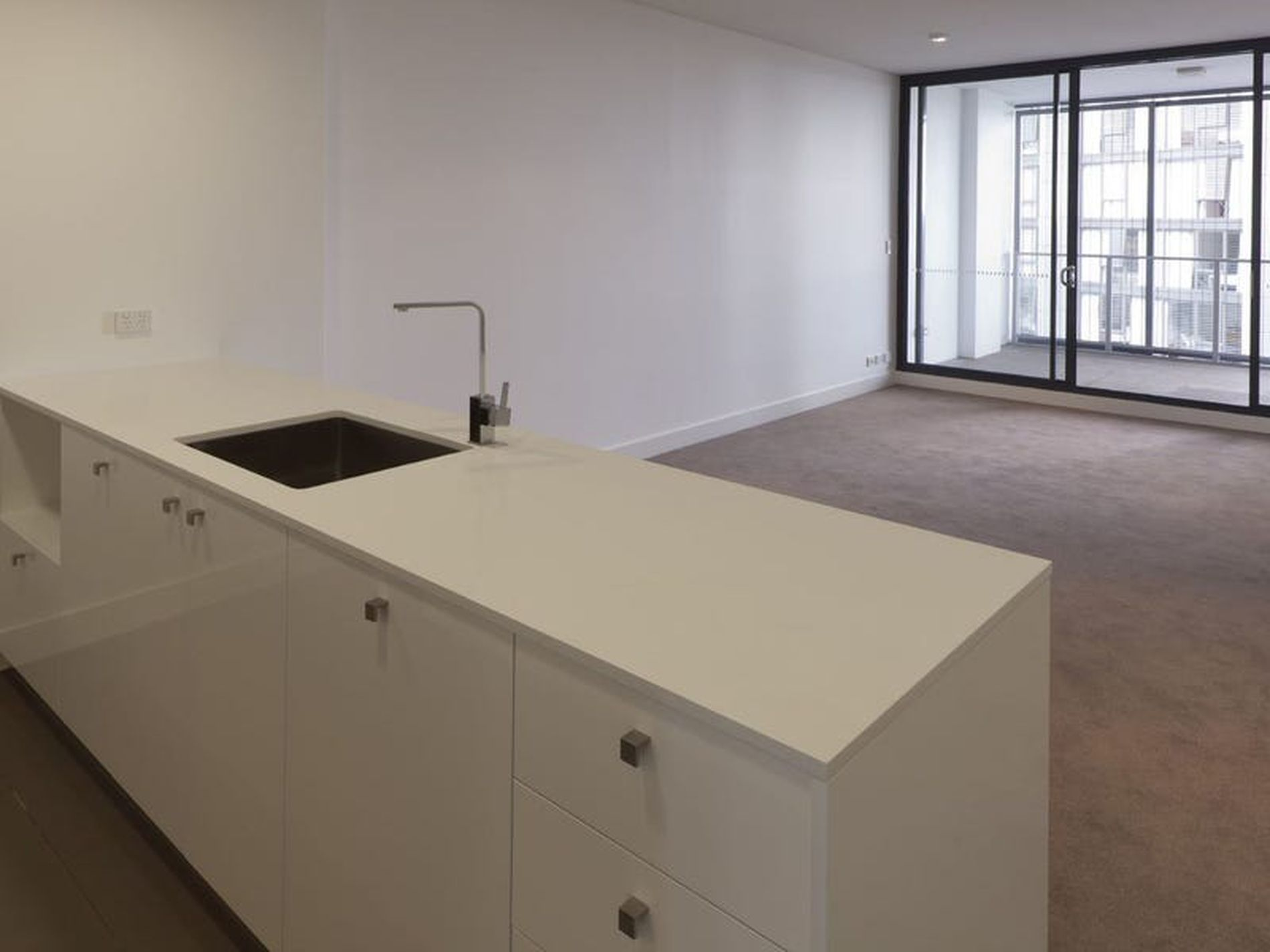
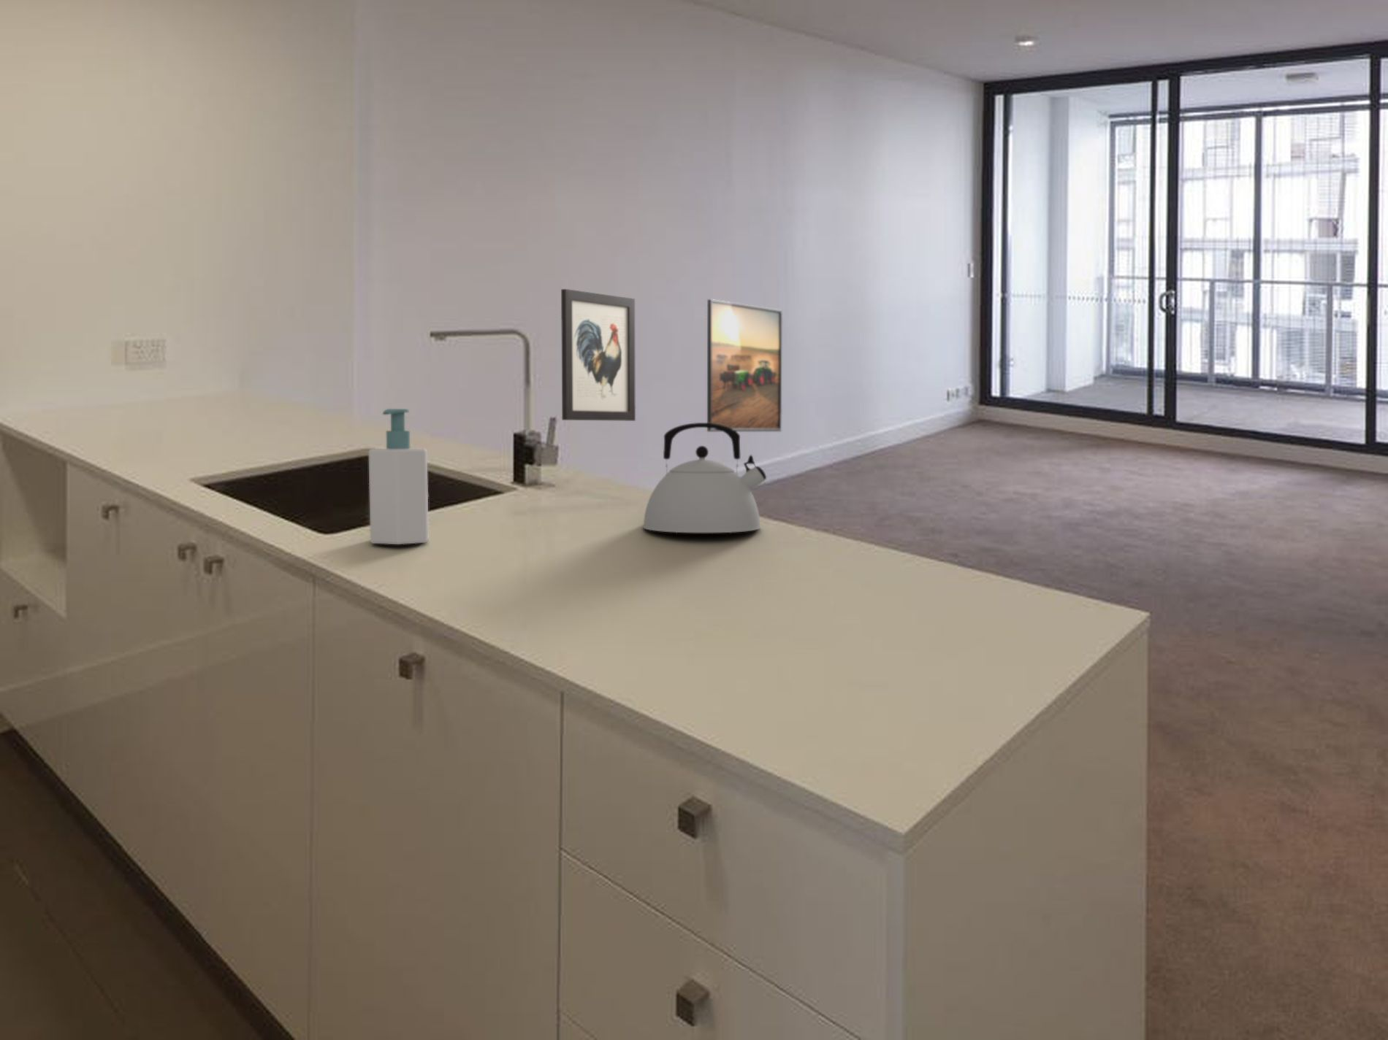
+ kettle (704, 475)
+ soap bottle (398, 475)
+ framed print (745, 368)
+ wall art (599, 357)
